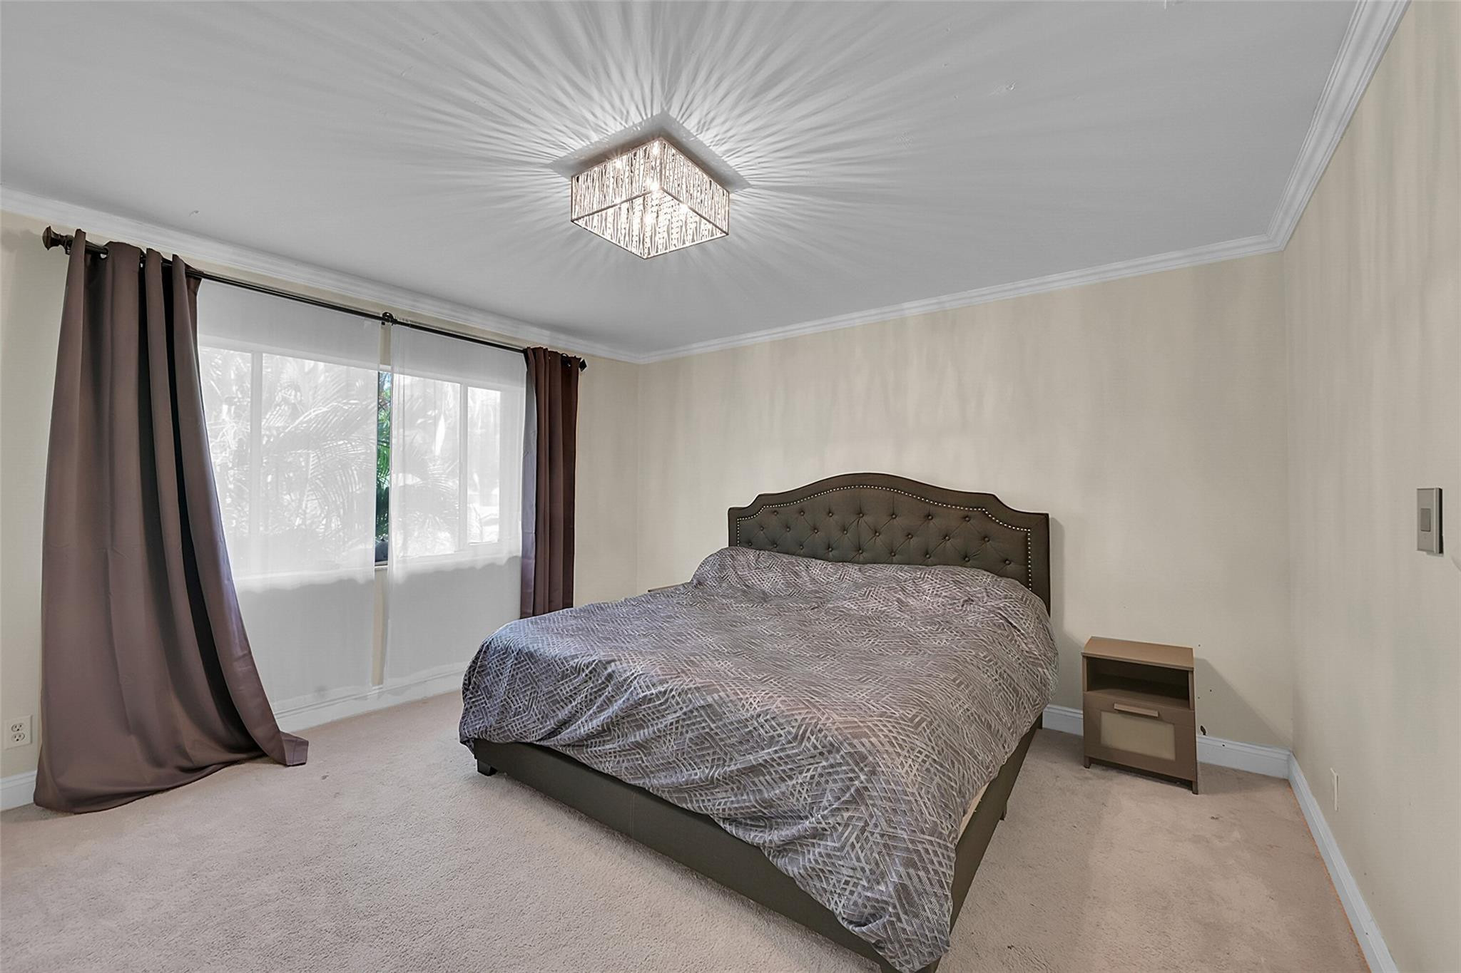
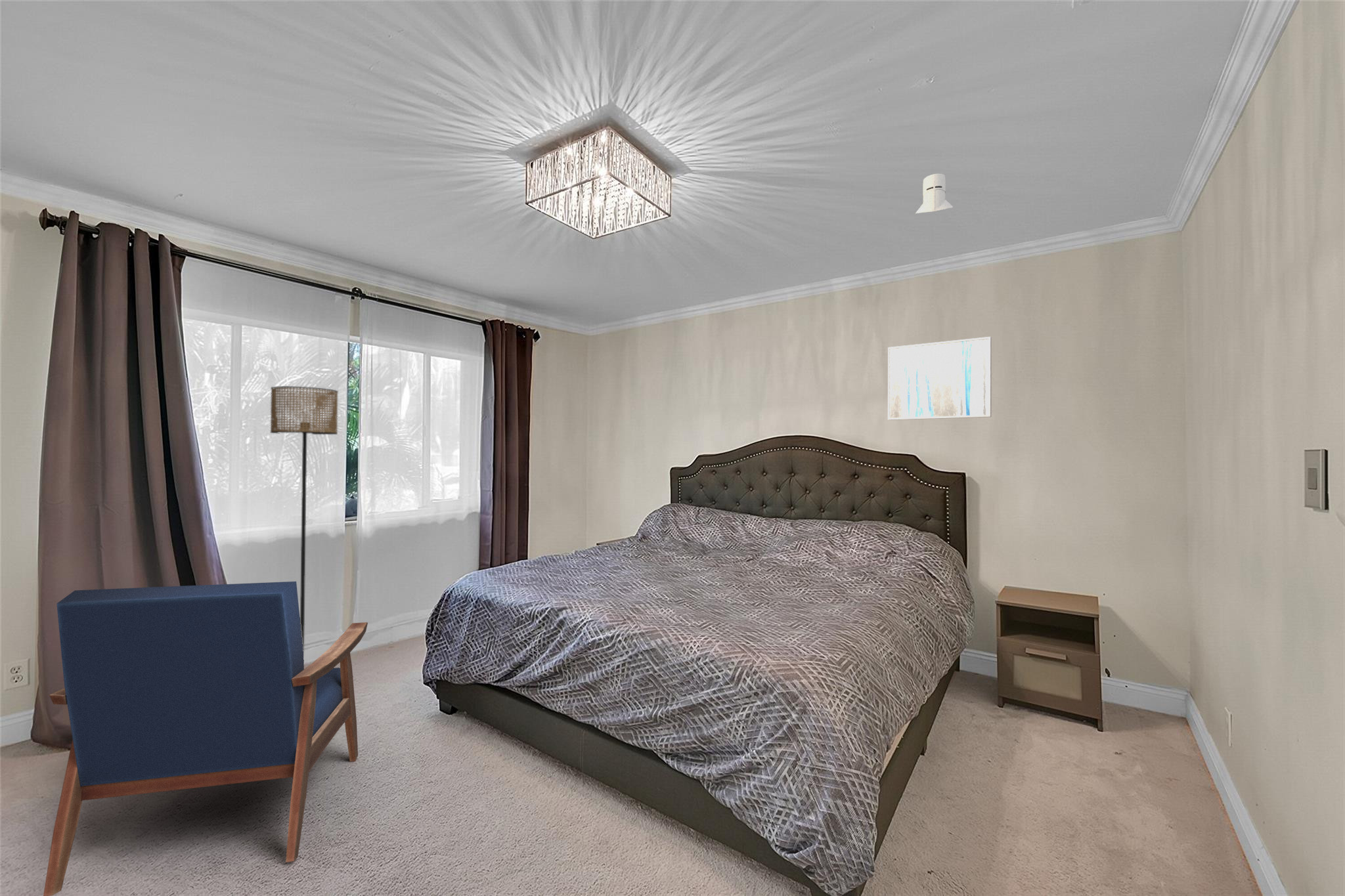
+ wall art (937, 380)
+ armchair (231, 692)
+ floor lamp (303, 533)
+ knight helmet (934, 197)
